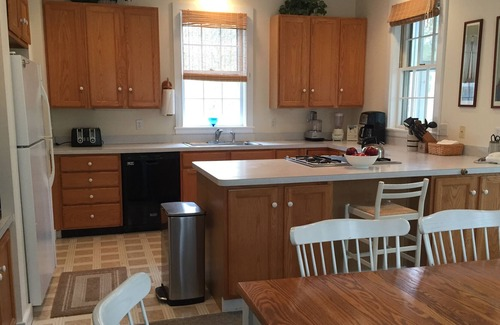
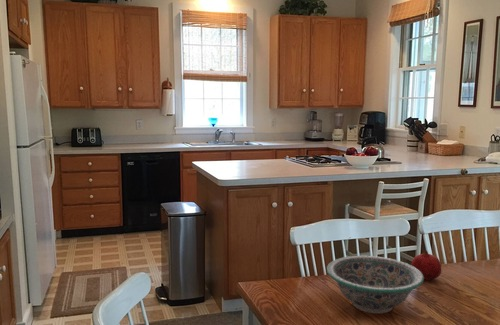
+ decorative bowl (373, 288)
+ fruit (426, 264)
